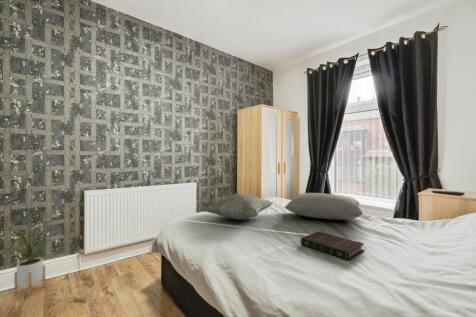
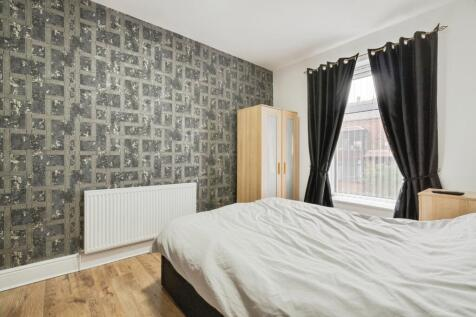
- cushion (323, 205)
- decorative pillow (240, 206)
- book (331, 244)
- house plant (30, 252)
